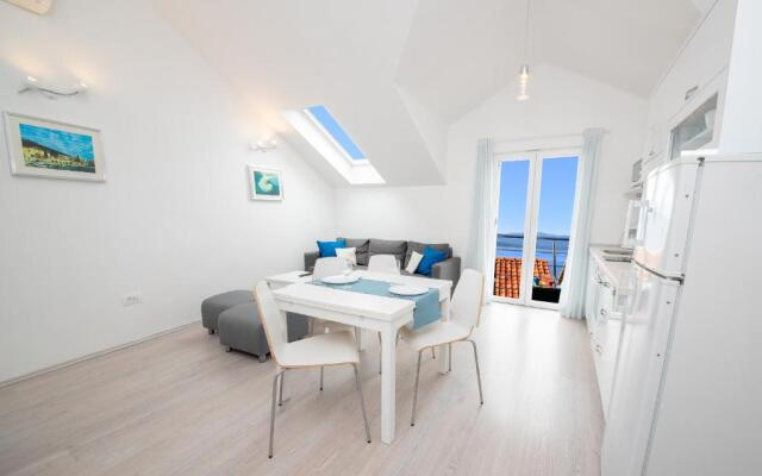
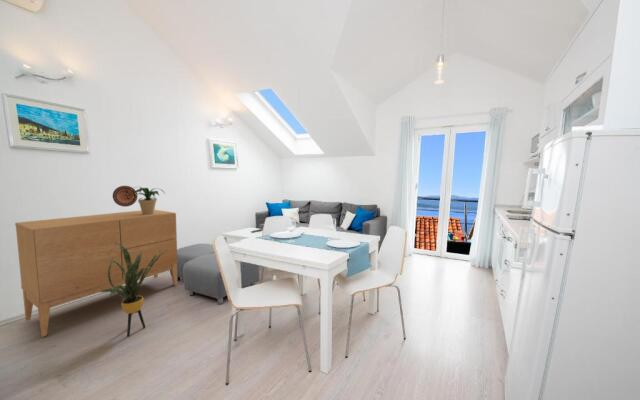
+ sideboard (110, 259)
+ potted plant (147, 200)
+ decorative plate (125, 196)
+ house plant (134, 288)
